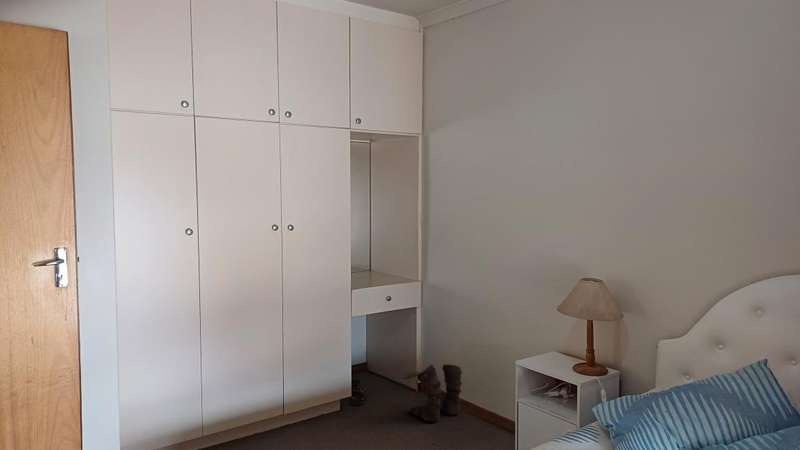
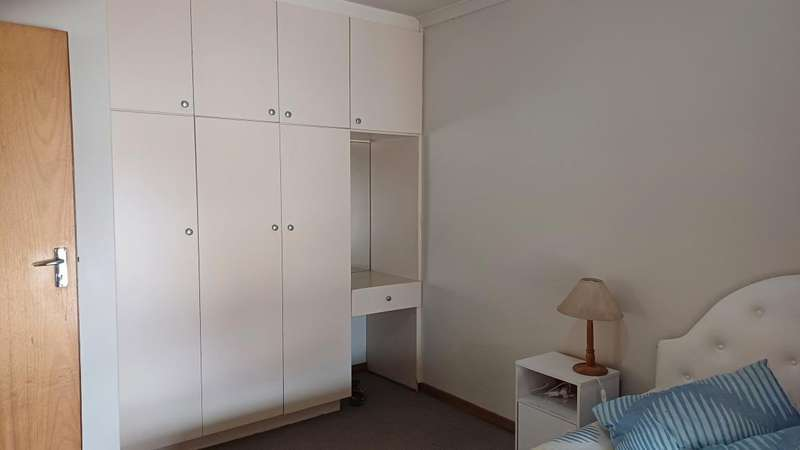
- boots (431, 388)
